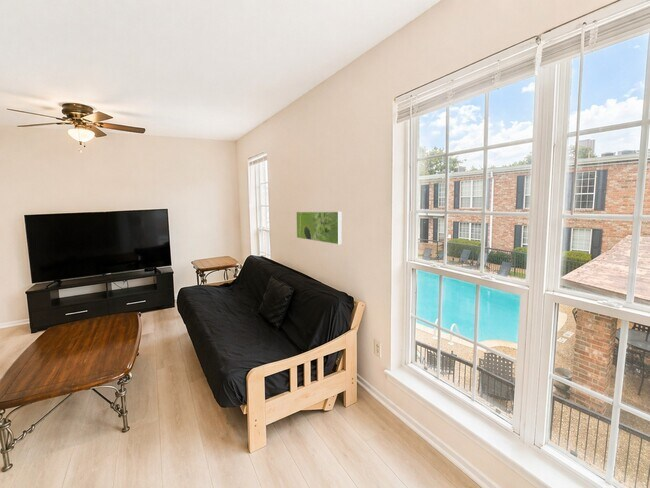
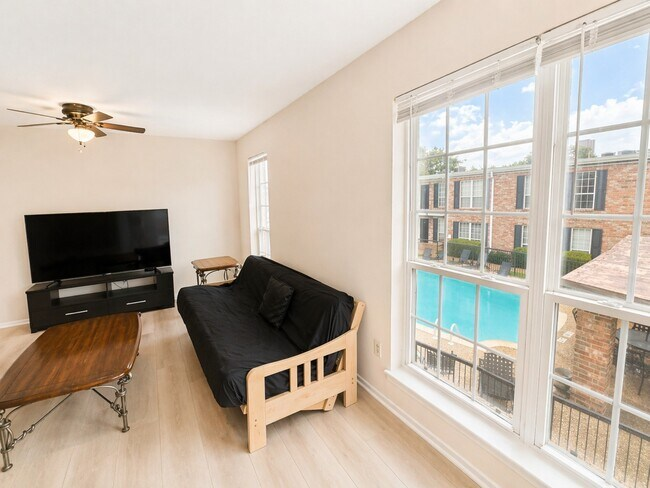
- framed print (316, 226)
